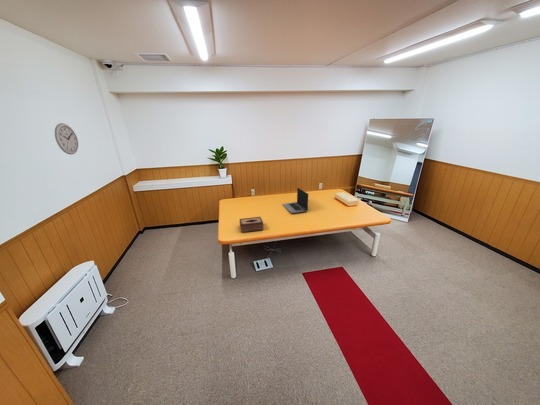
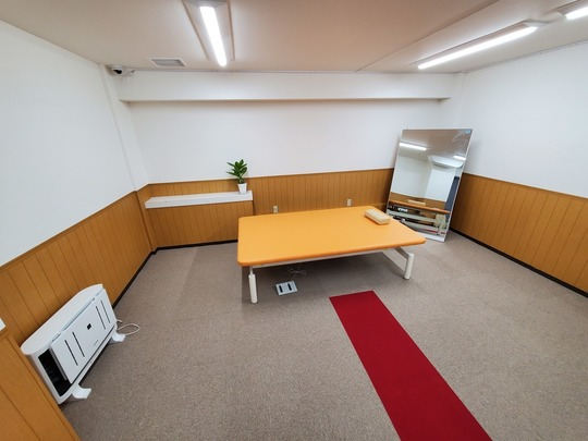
- laptop computer (294, 202)
- tissue box (251, 224)
- wall clock (67, 139)
